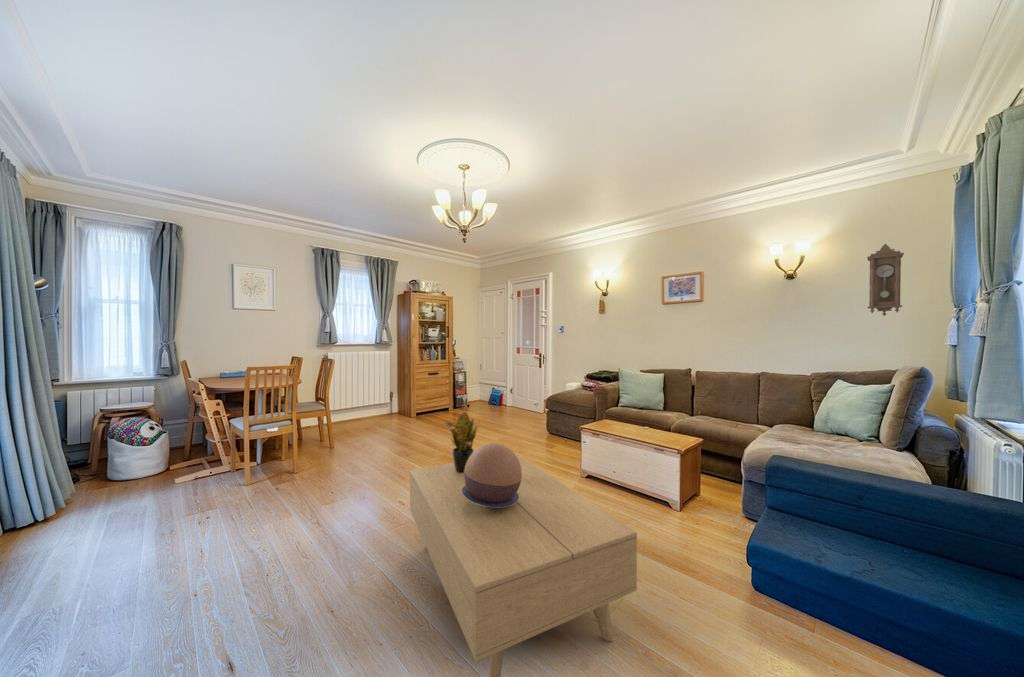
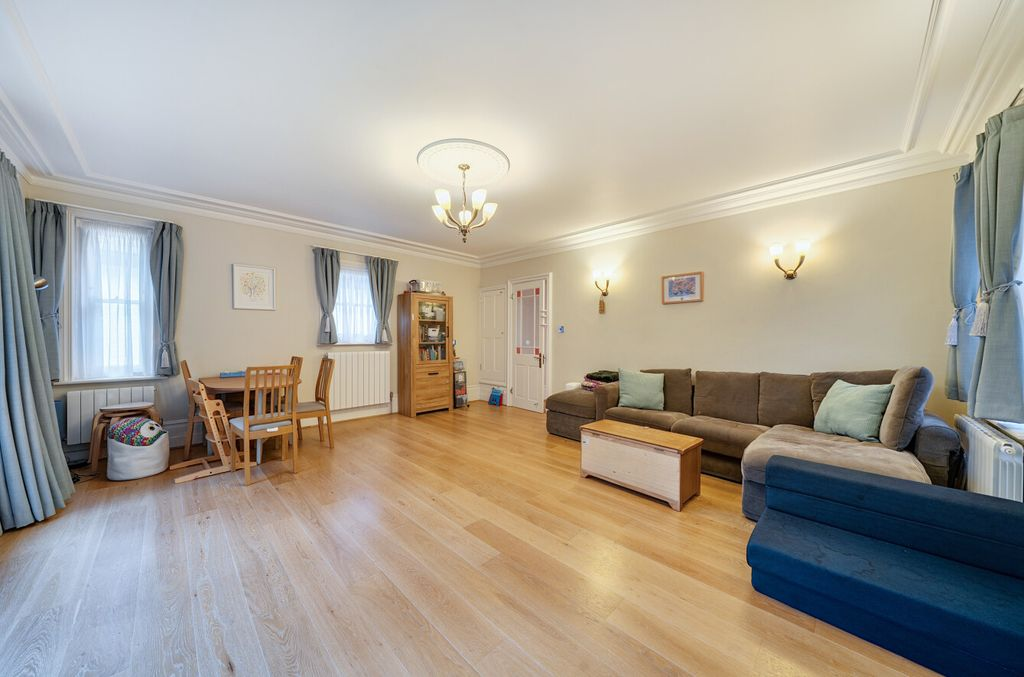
- coffee table (504, 539)
- potted plant (461, 440)
- decorative bowl (491, 473)
- pendulum clock (884, 280)
